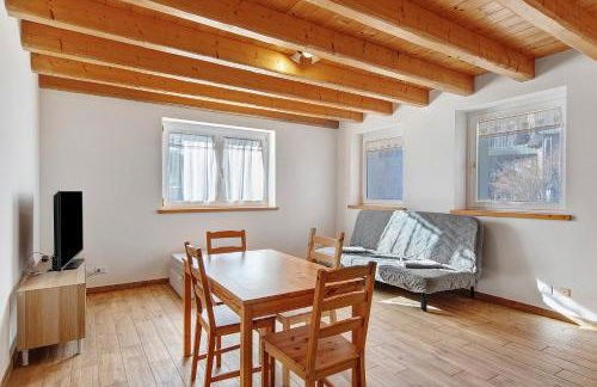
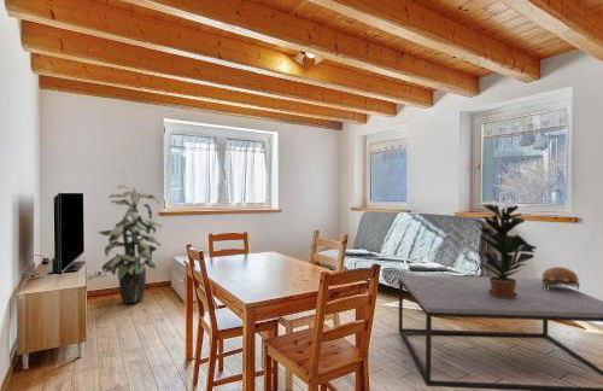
+ coffee table (494, 317)
+ indoor plant (130, 243)
+ decorative bowl (560, 278)
+ potted plant (508, 250)
